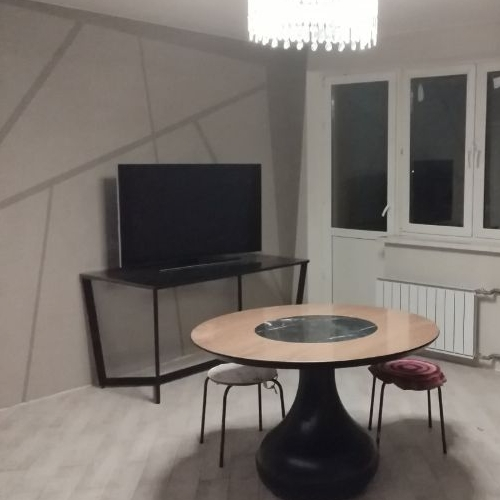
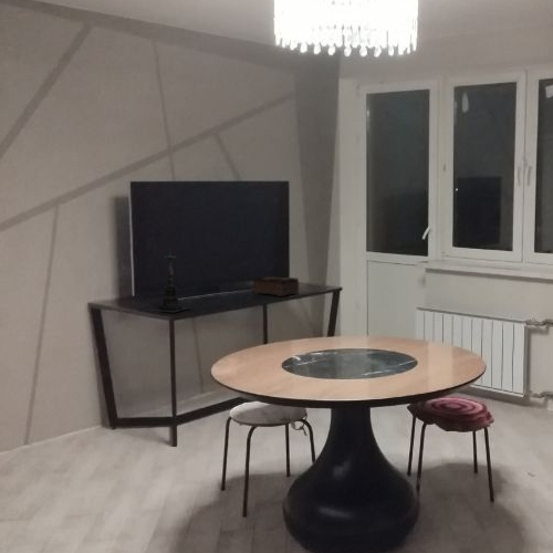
+ candle holder (169, 278)
+ tissue box (275, 285)
